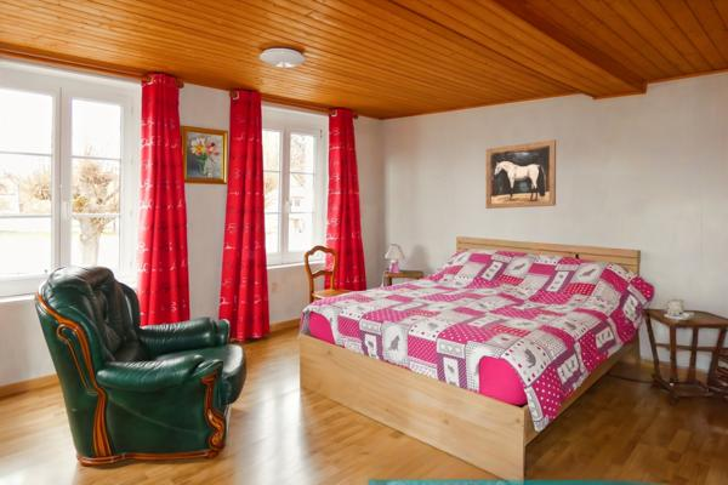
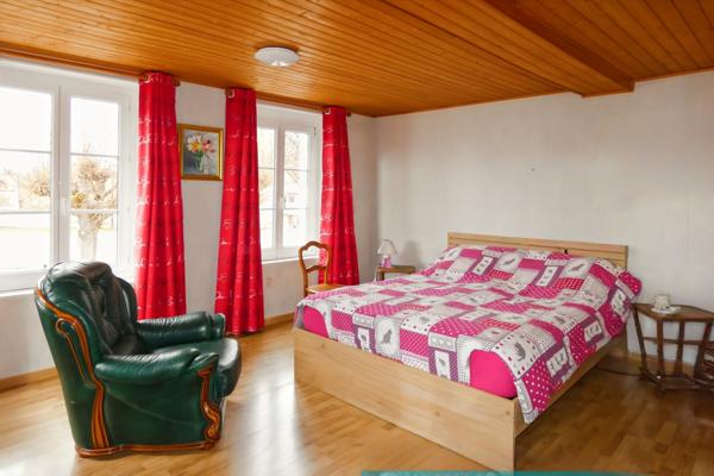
- wall art (518, 176)
